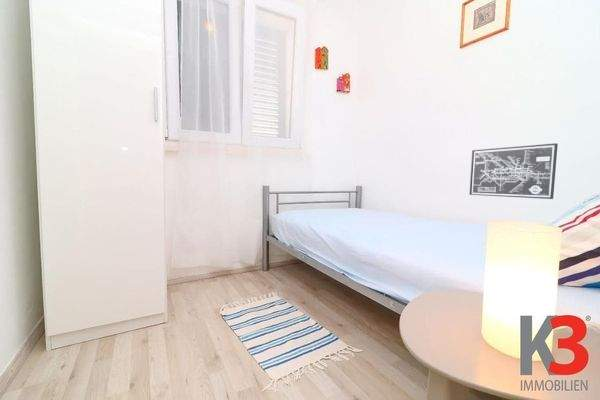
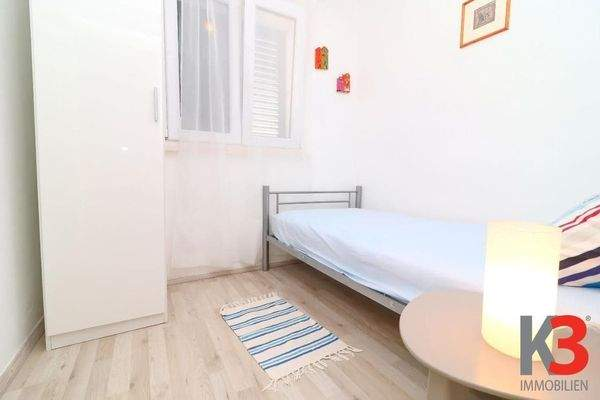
- wall art (508, 172)
